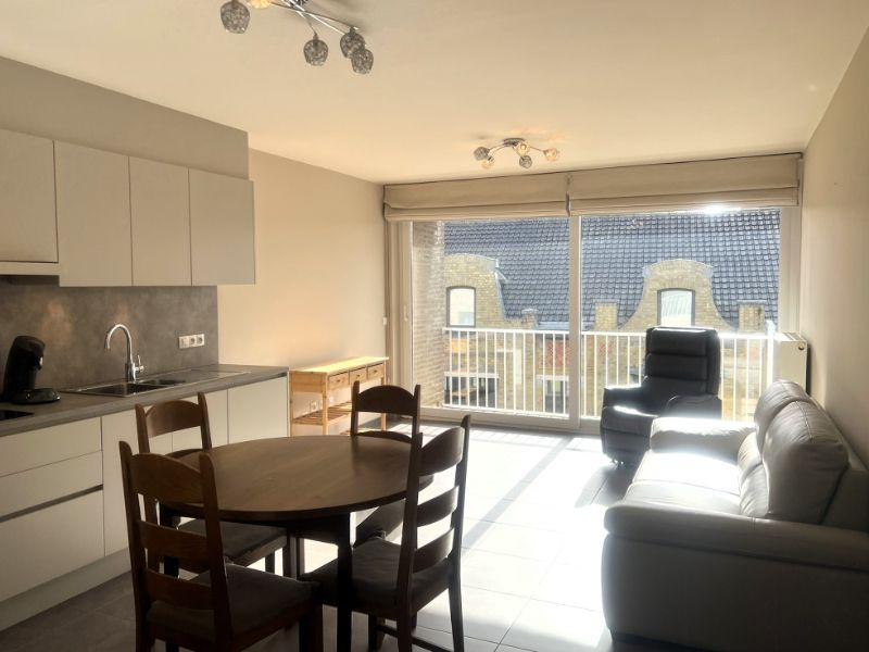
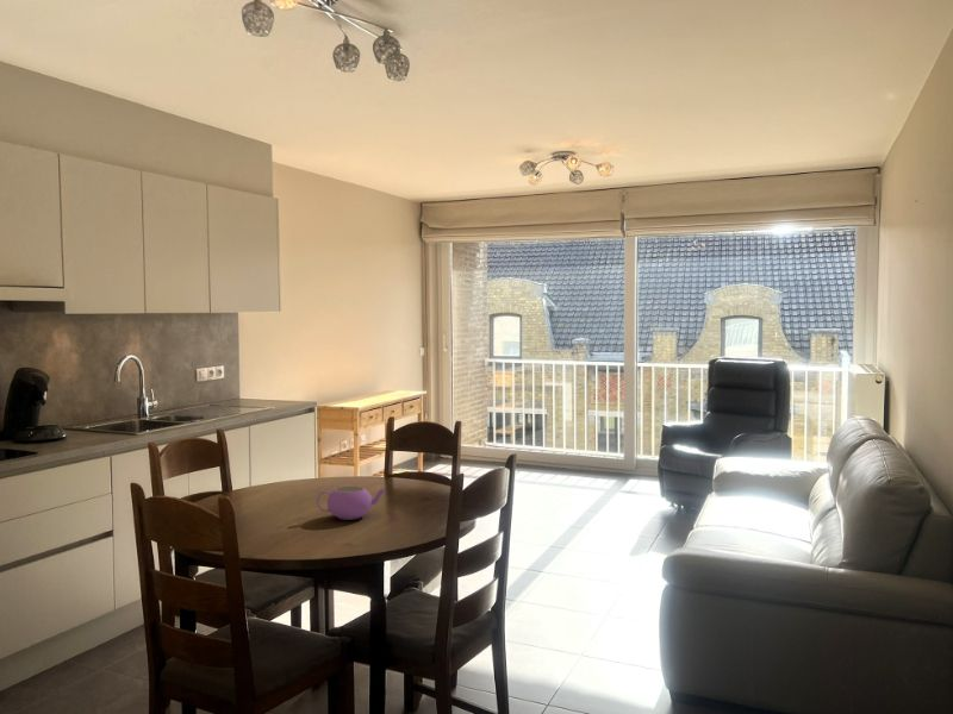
+ teapot (351, 502)
